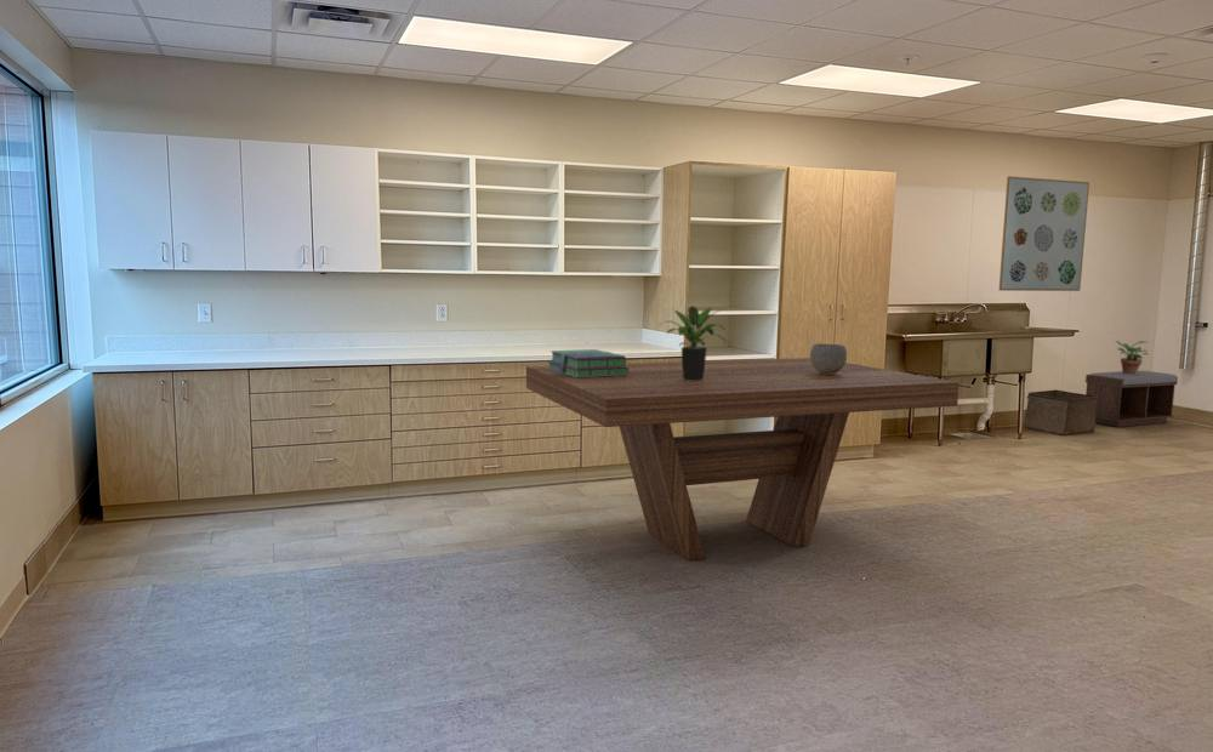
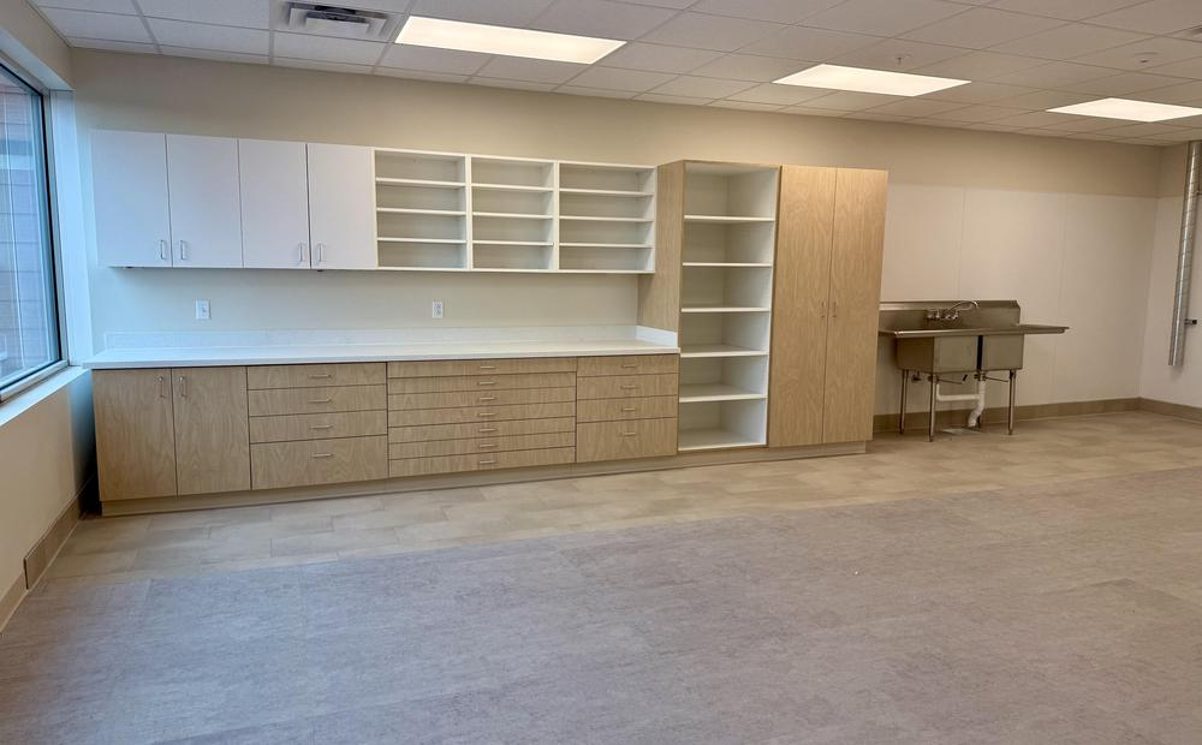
- potted plant (1127, 357)
- storage bin (1059, 411)
- bench (1129, 397)
- stack of books (587, 361)
- potted plant (693, 341)
- wall art (1044, 235)
- bowl (828, 358)
- dining table (729, 457)
